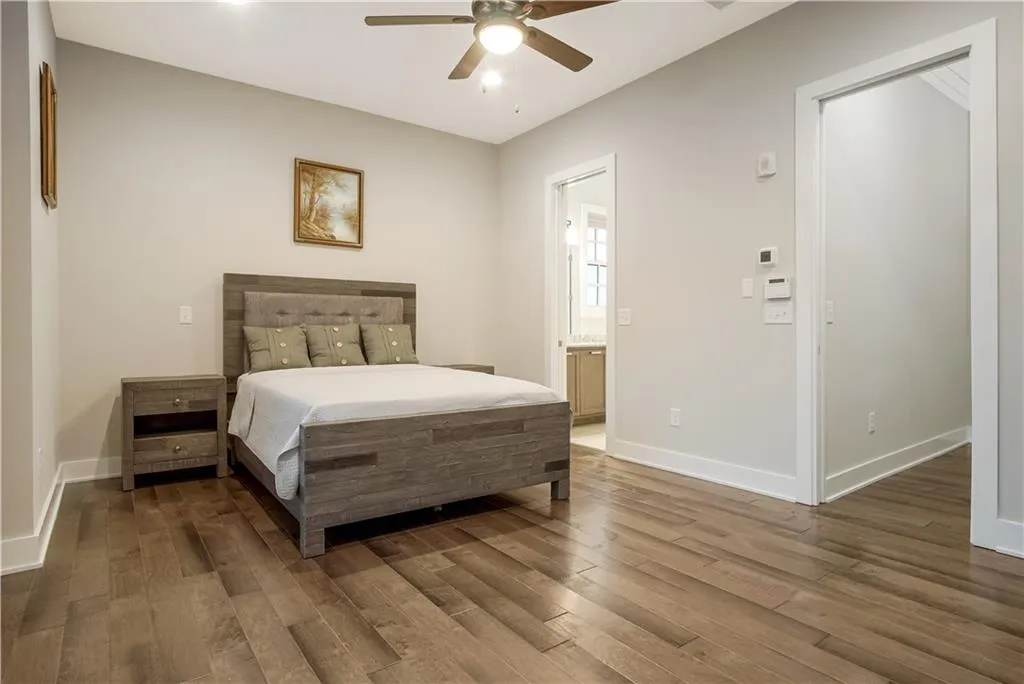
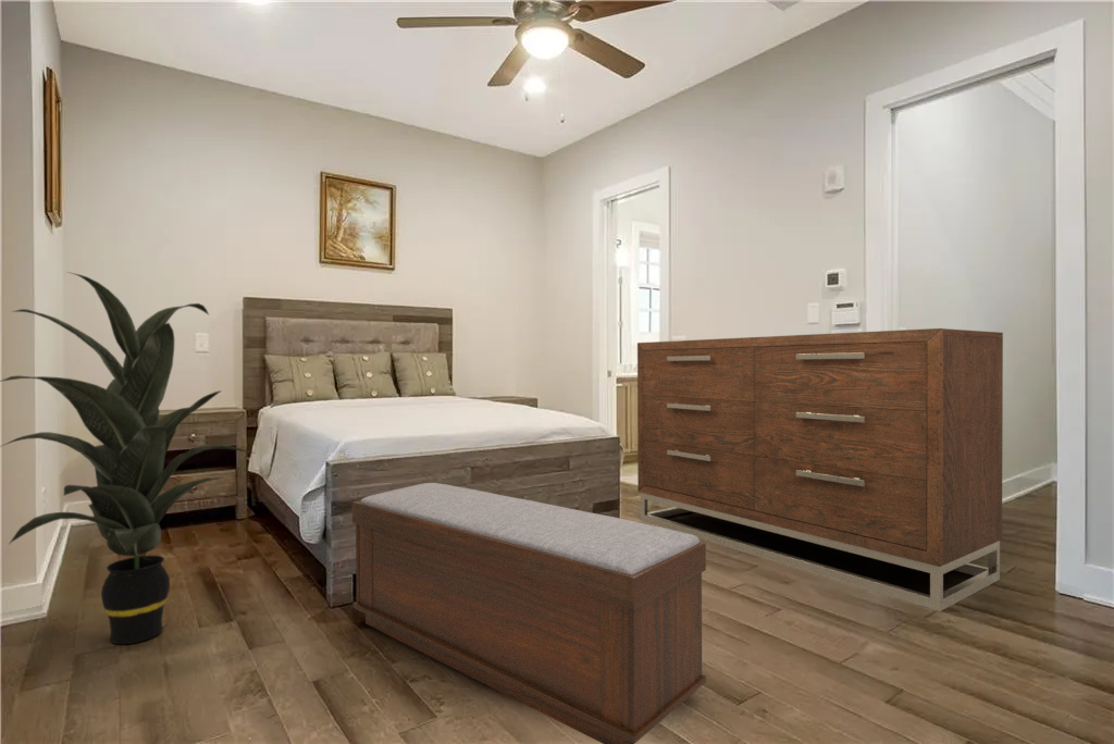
+ dresser (788, 442)
+ bench (507, 582)
+ indoor plant (116, 458)
